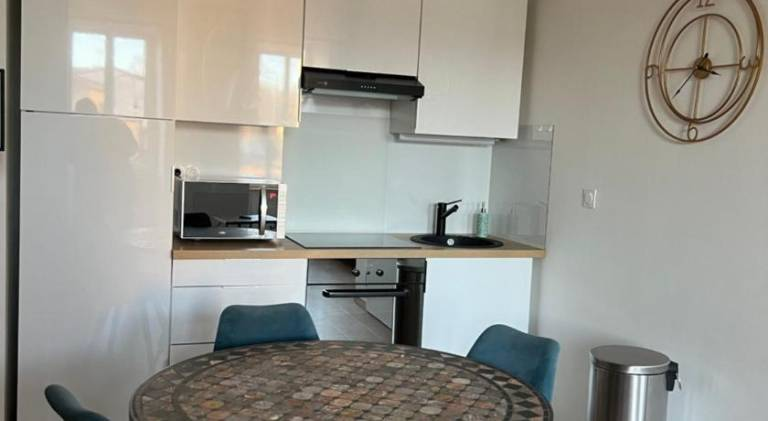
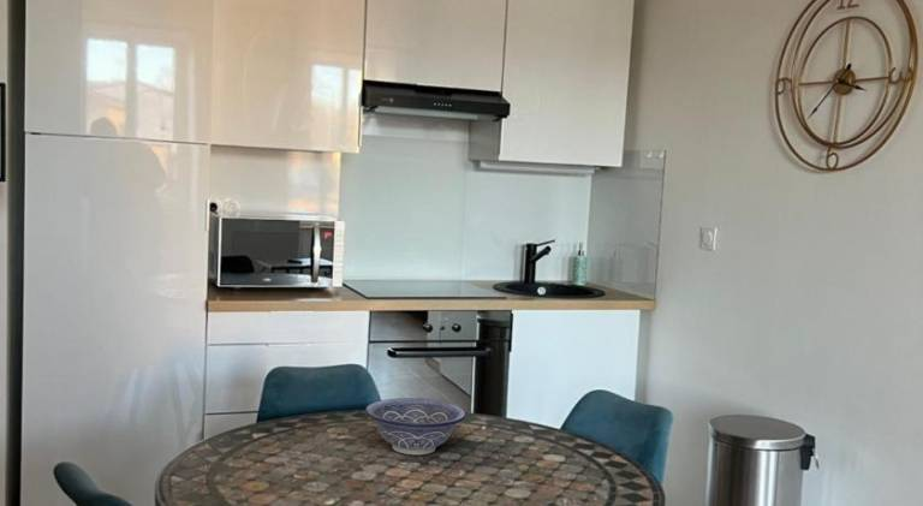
+ decorative bowl (415, 429)
